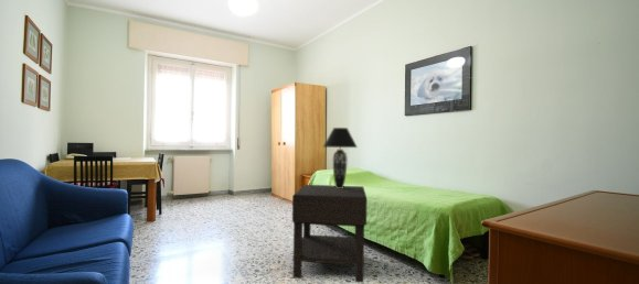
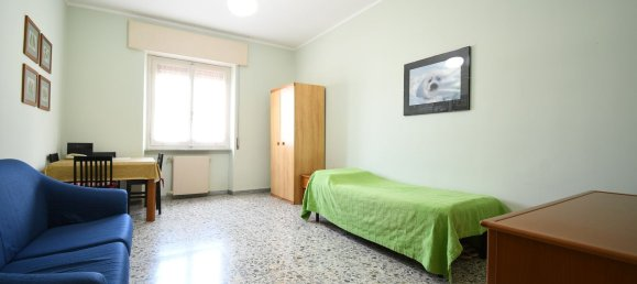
- table lamp (340, 157)
- nightstand (331, 225)
